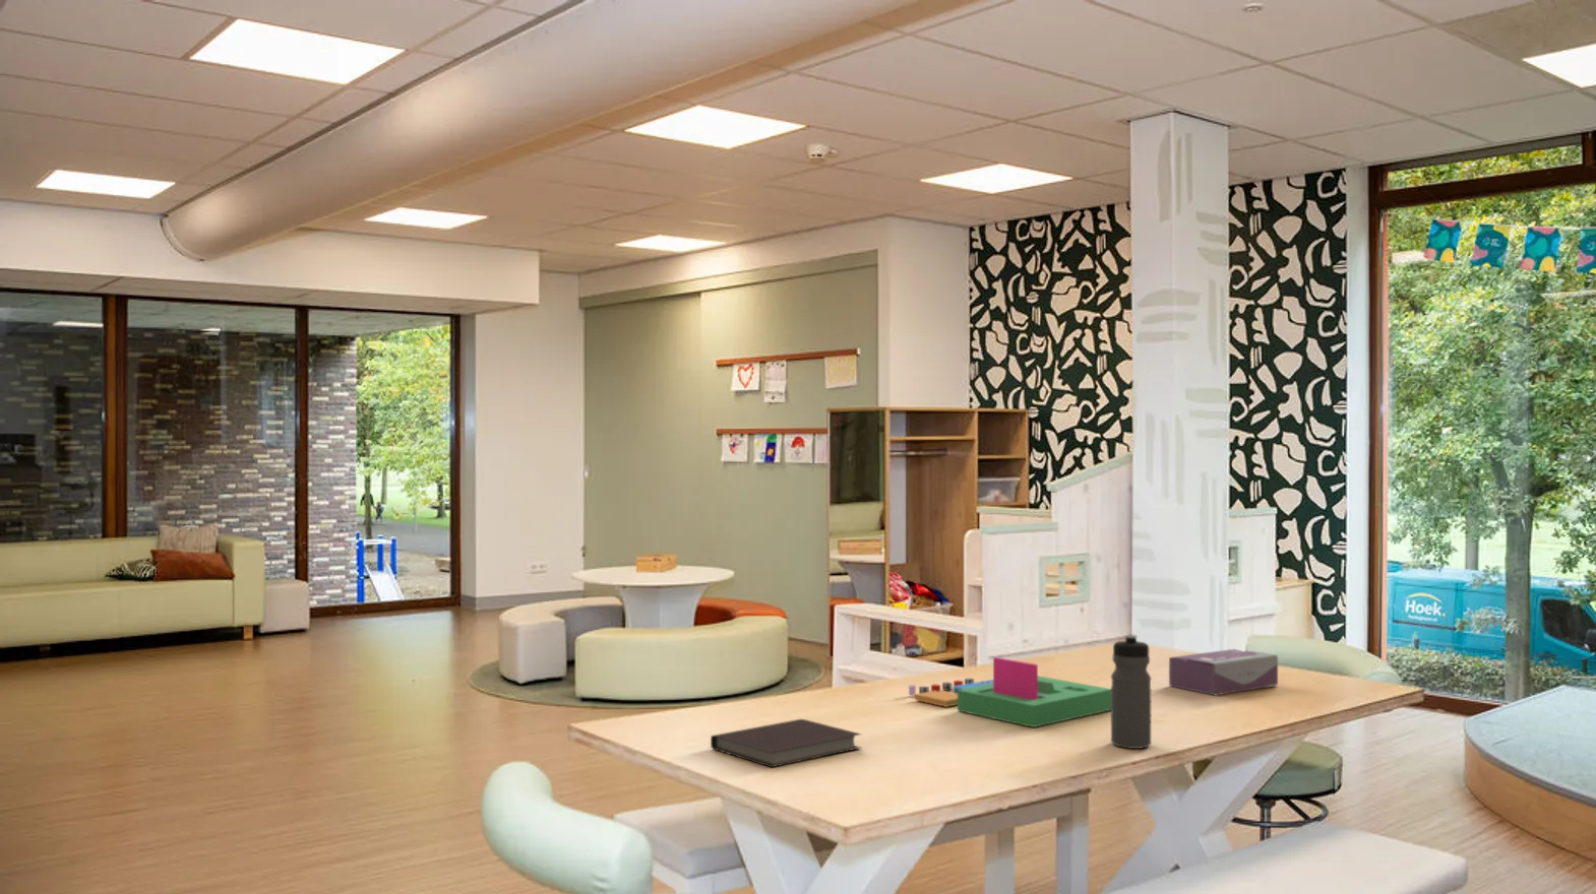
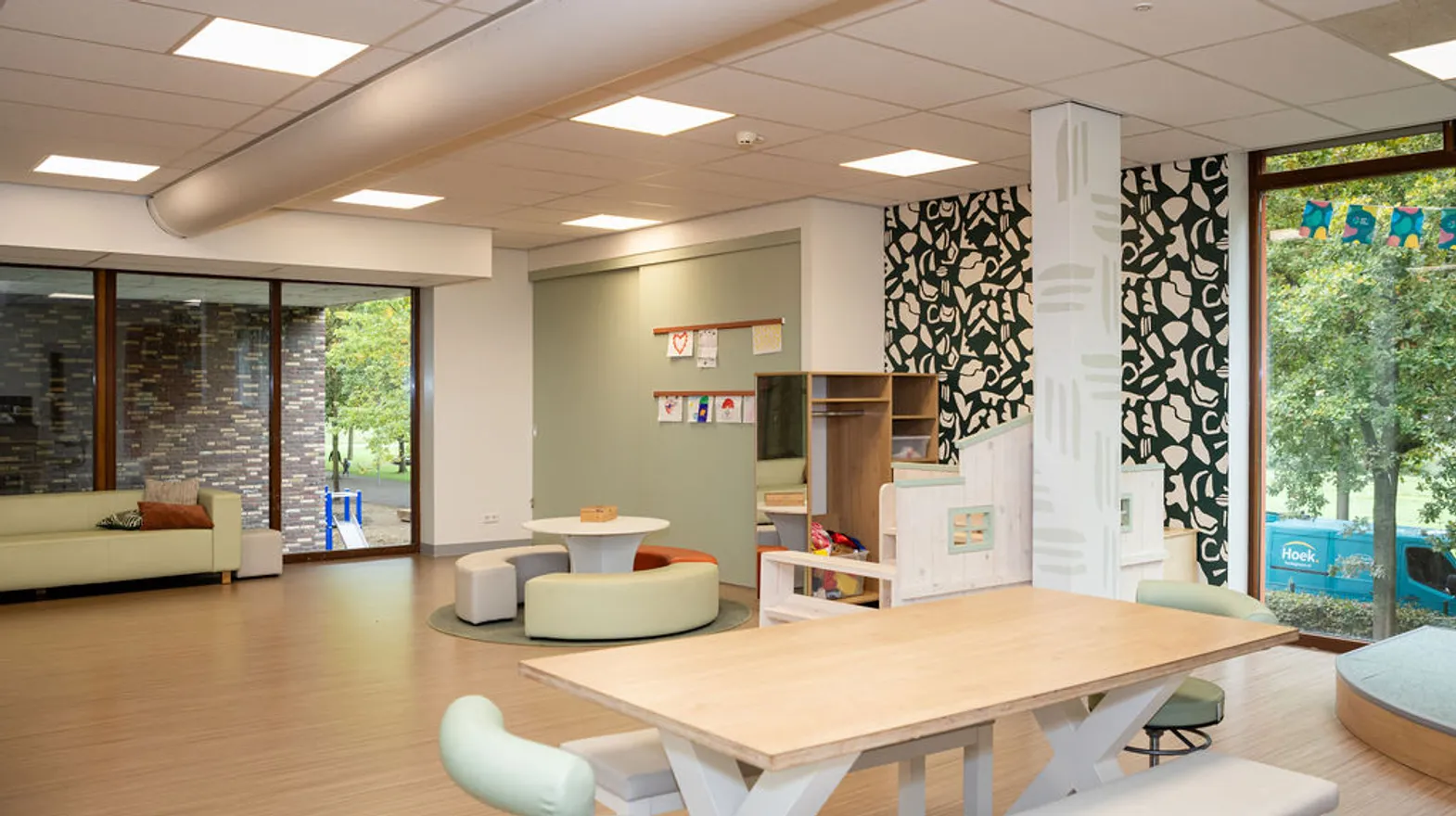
- water bottle (1130, 689)
- notebook (786, 741)
- board game (1004, 677)
- tissue box (1223, 669)
